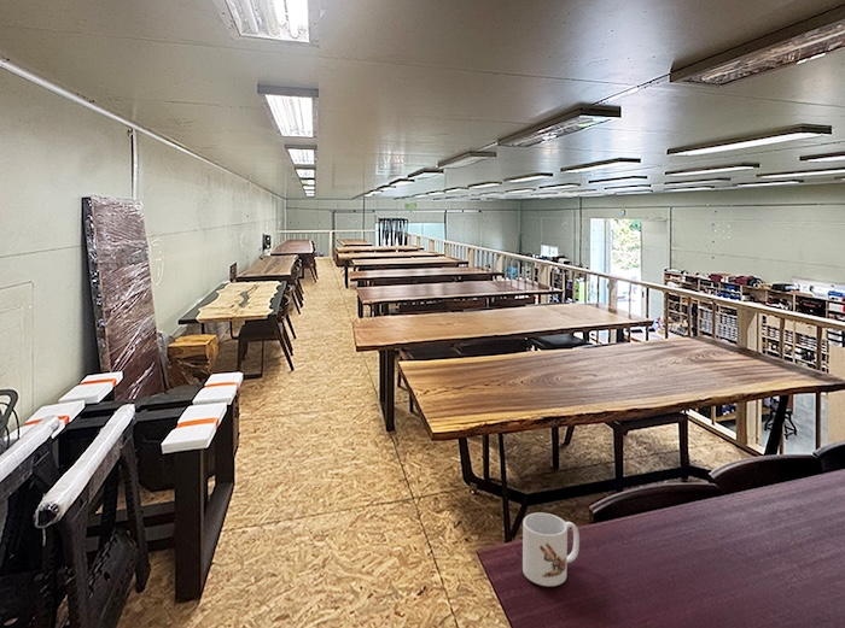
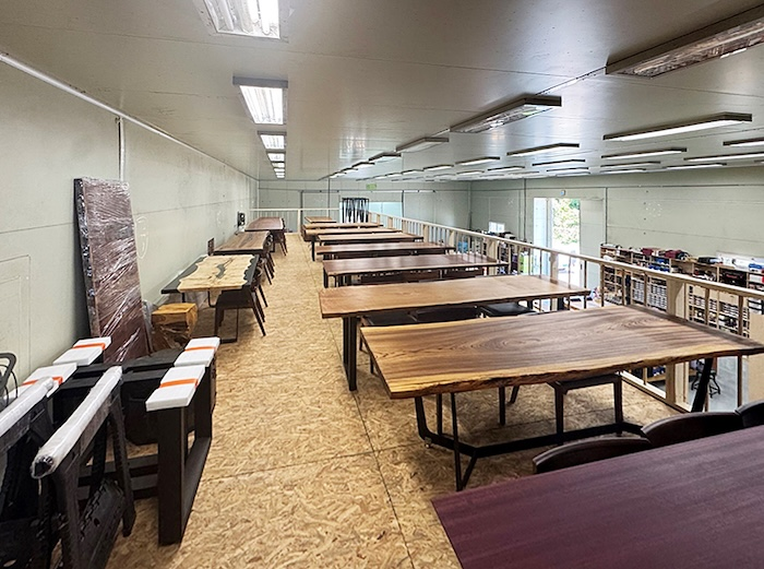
- mug (552, 545)
